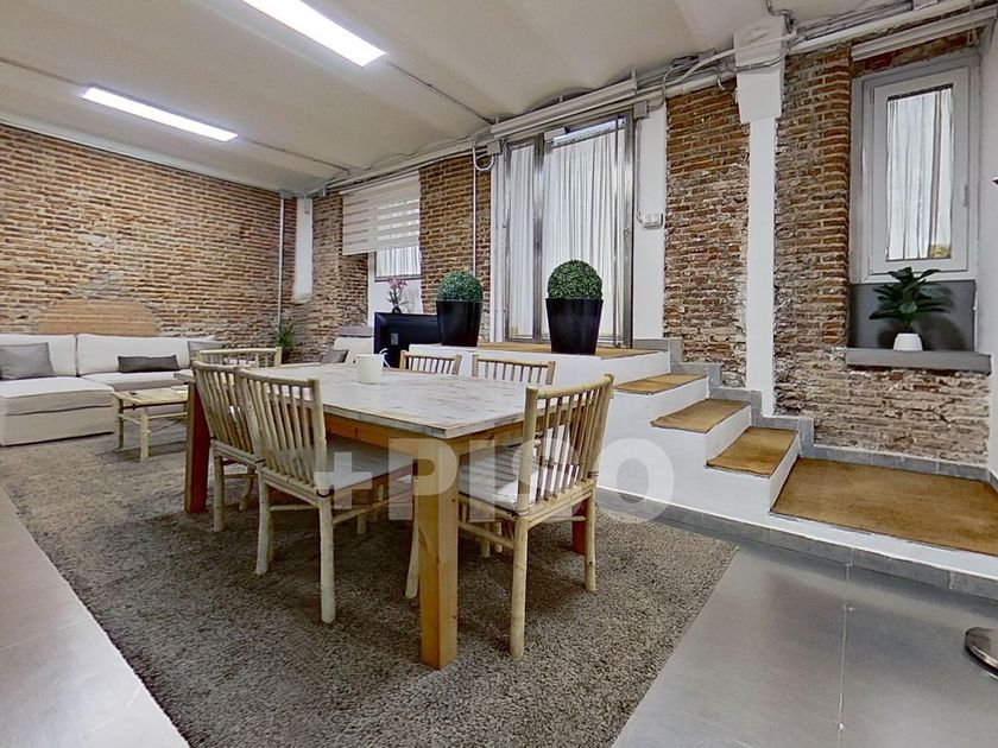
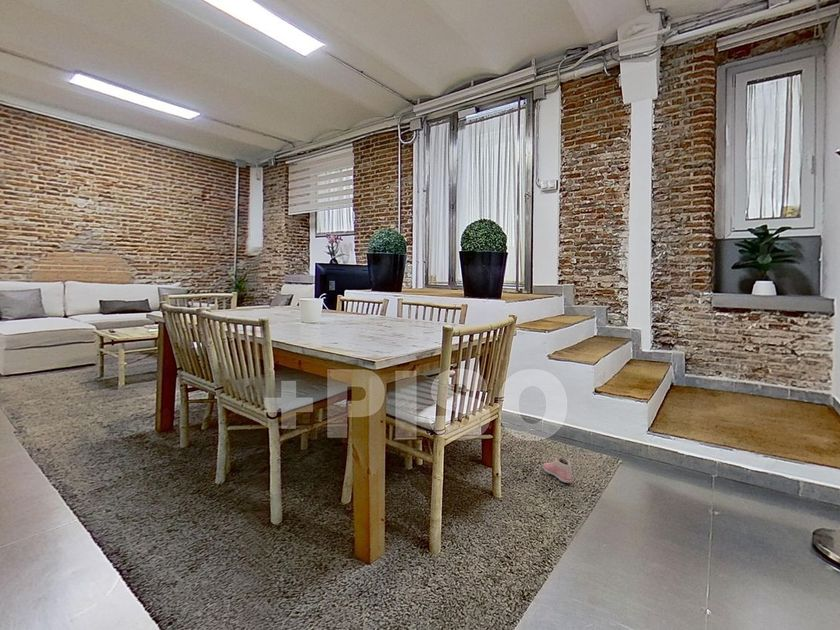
+ sneaker (557, 465)
